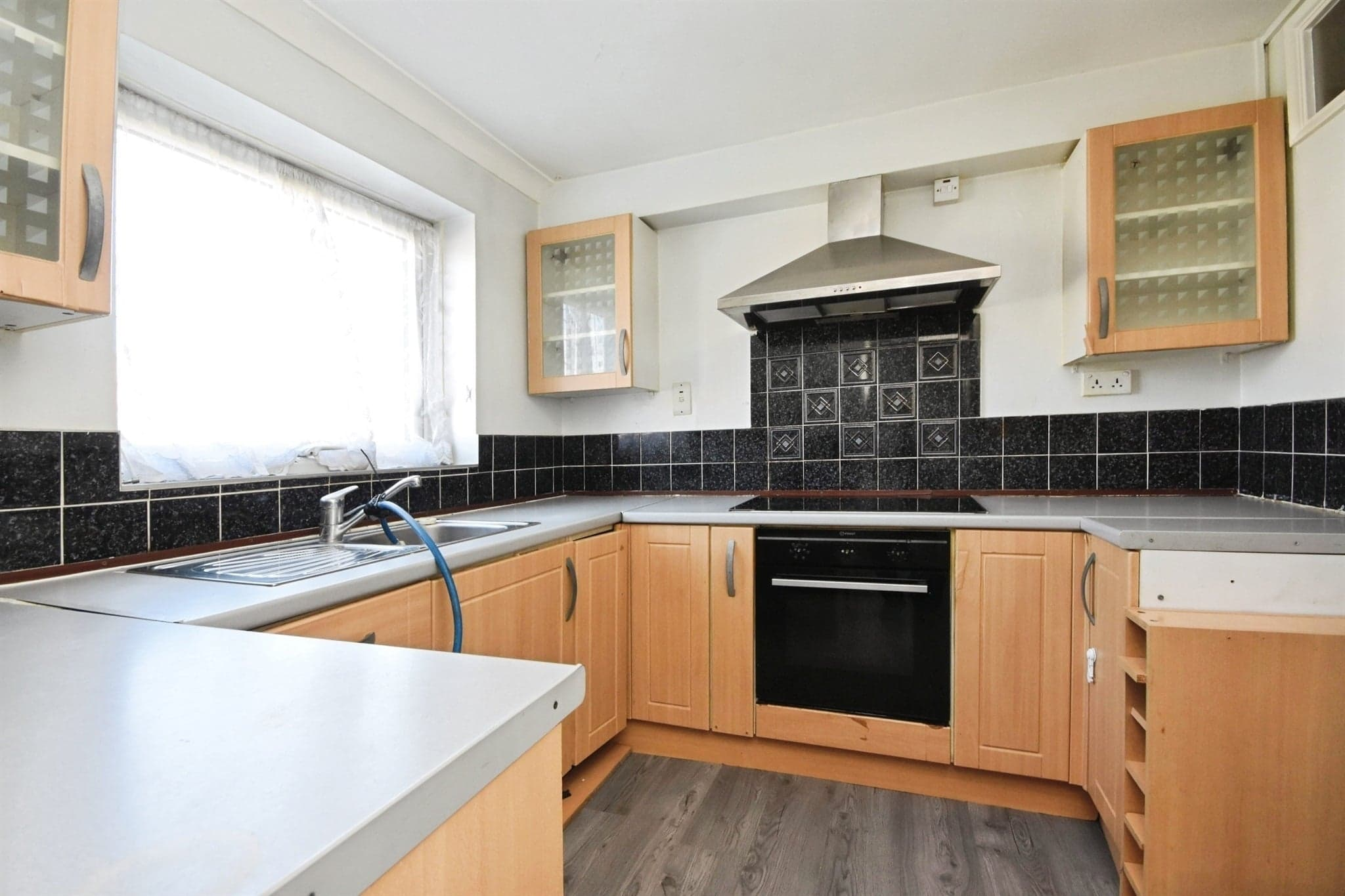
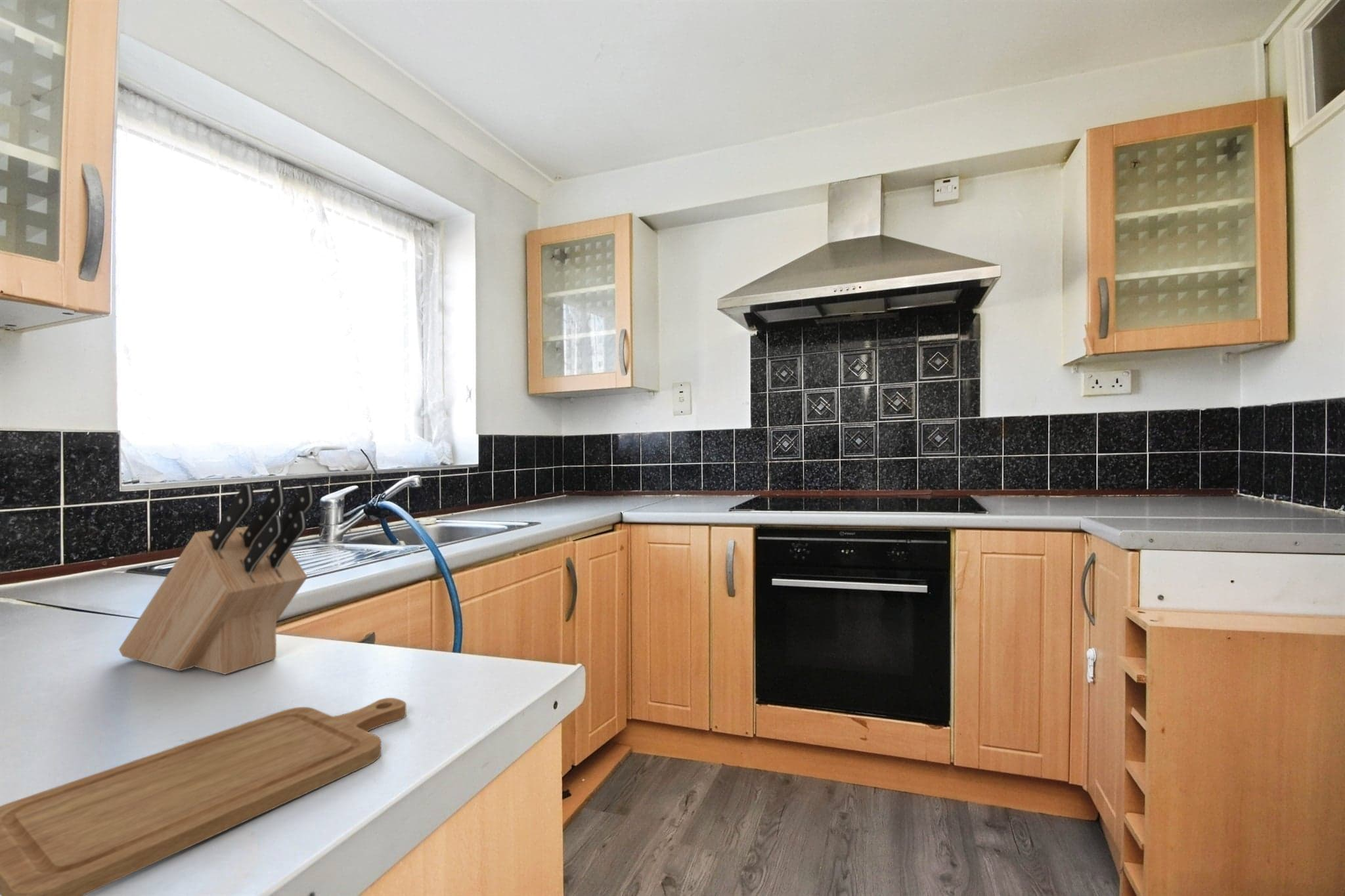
+ chopping board (243, 767)
+ knife block (221, 570)
